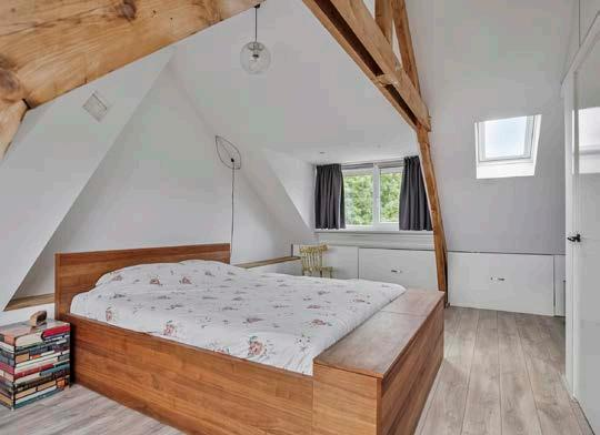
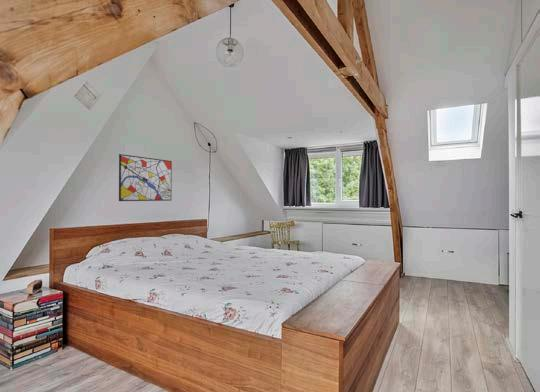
+ wall art (147, 179)
